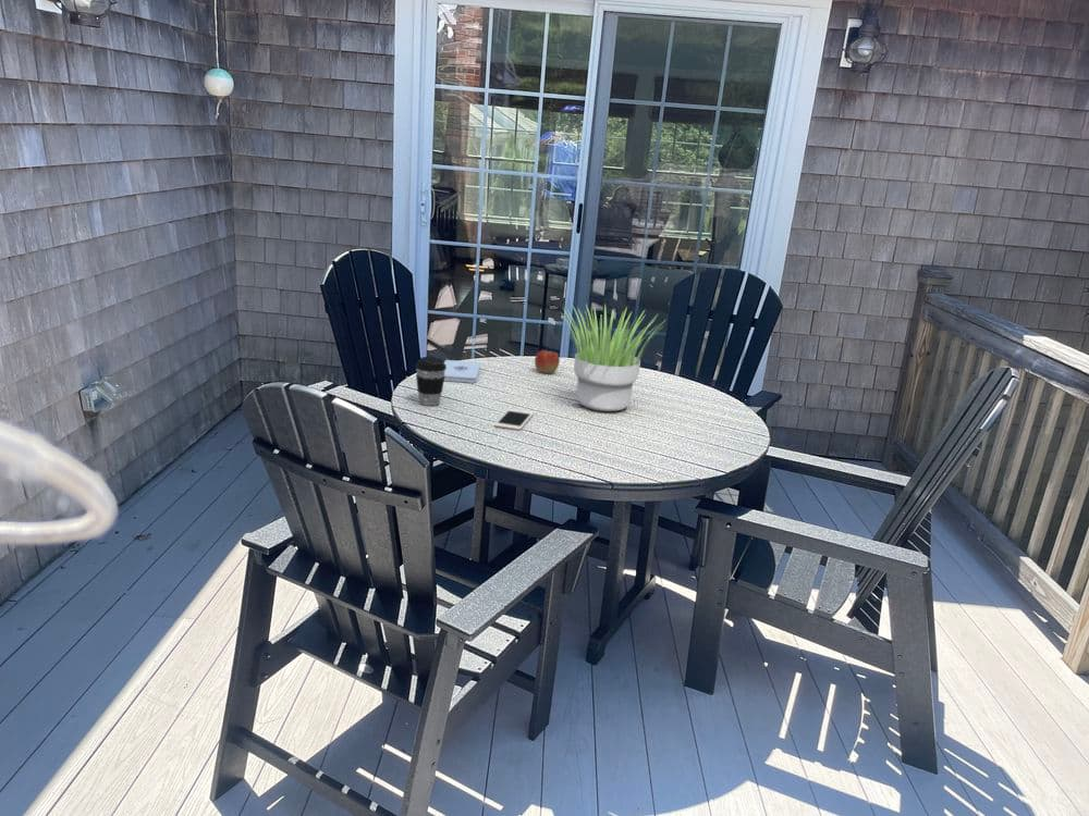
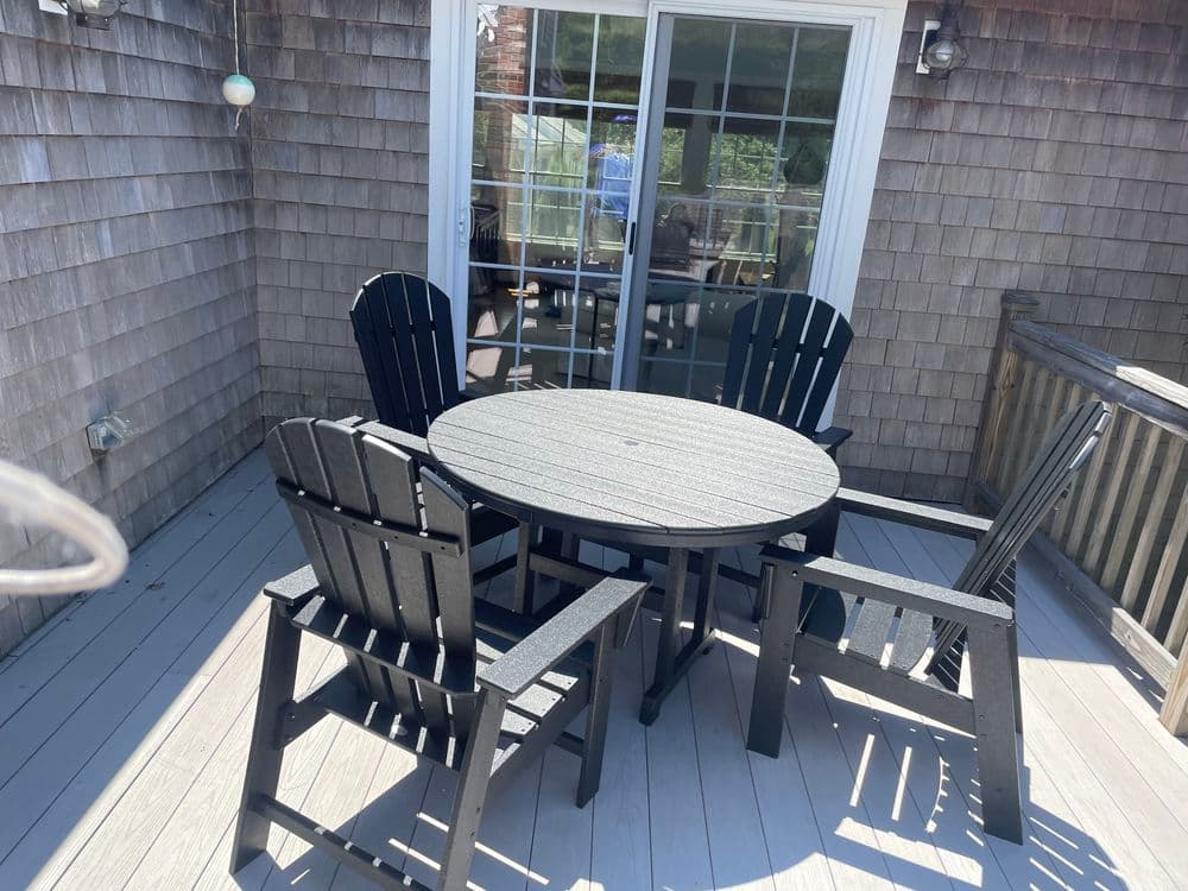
- apple (547, 360)
- notepad (460, 370)
- coffee cup (430, 382)
- cell phone (514, 419)
- potted plant (608, 360)
